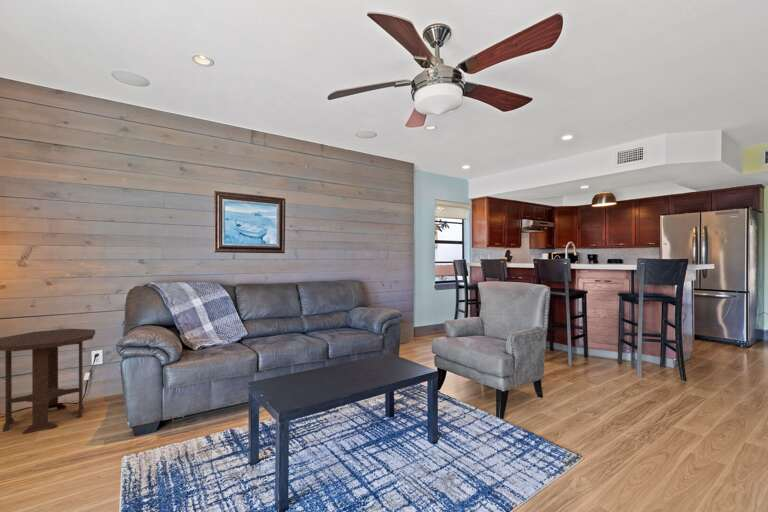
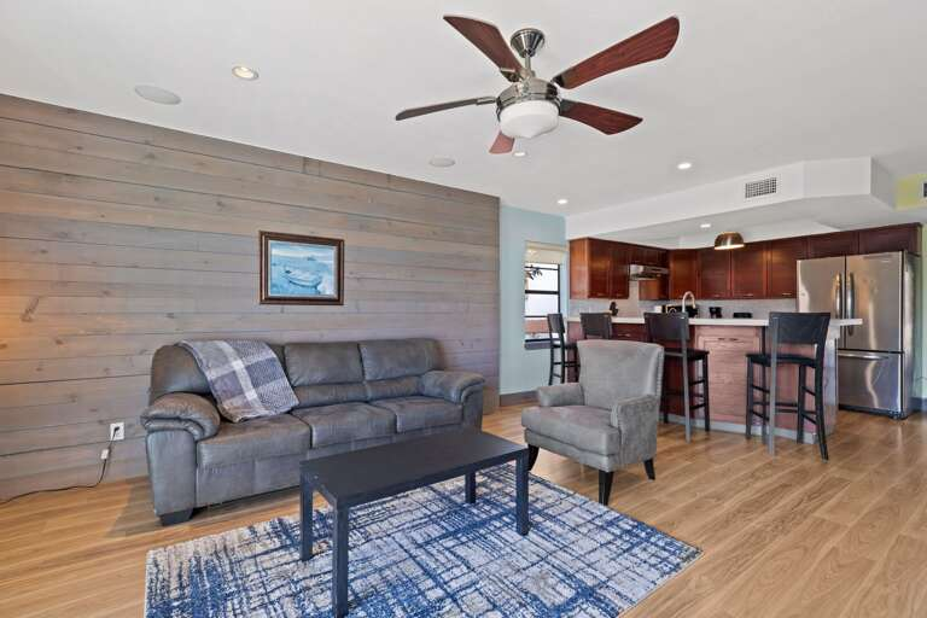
- side table (46, 378)
